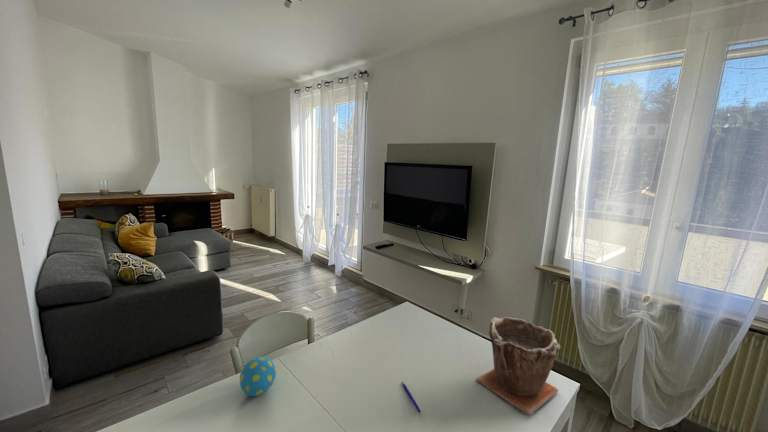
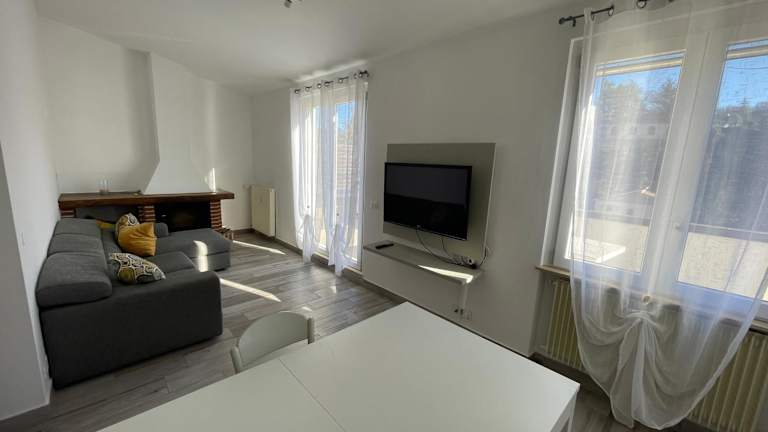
- decorative egg (258, 375)
- pen (410, 396)
- plant pot (519, 357)
